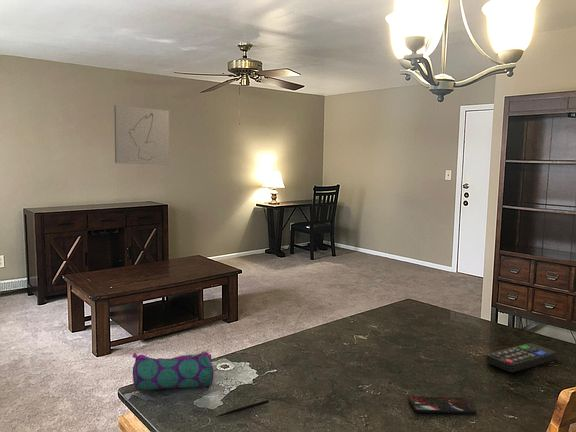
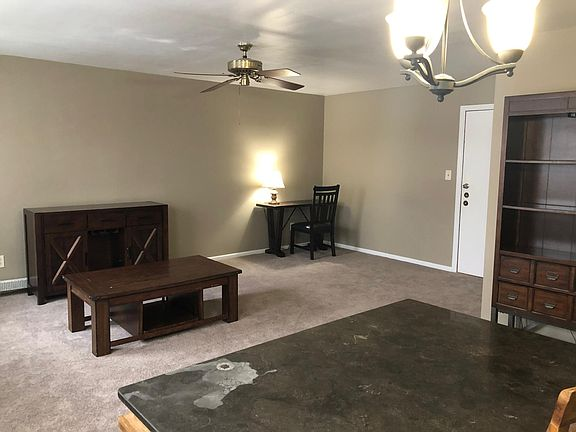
- smartphone (441, 404)
- pen (242, 408)
- pencil case (173, 369)
- remote control (521, 356)
- wall art (142, 136)
